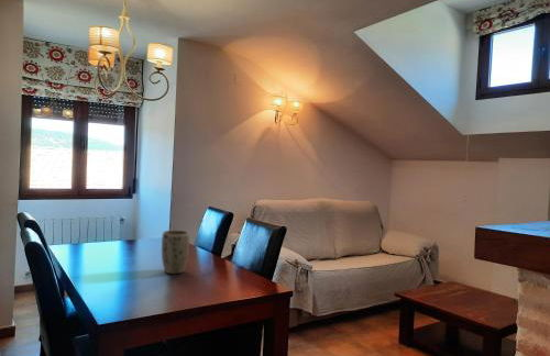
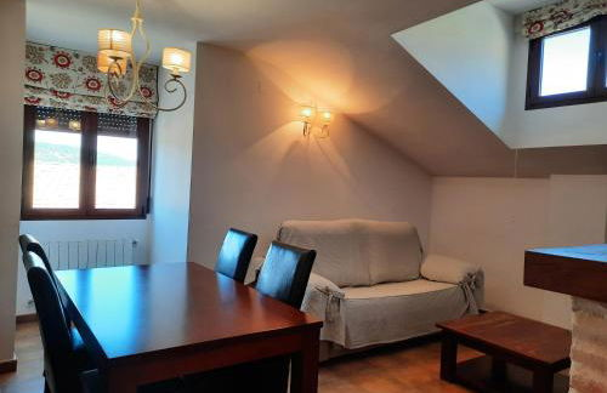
- plant pot (175, 252)
